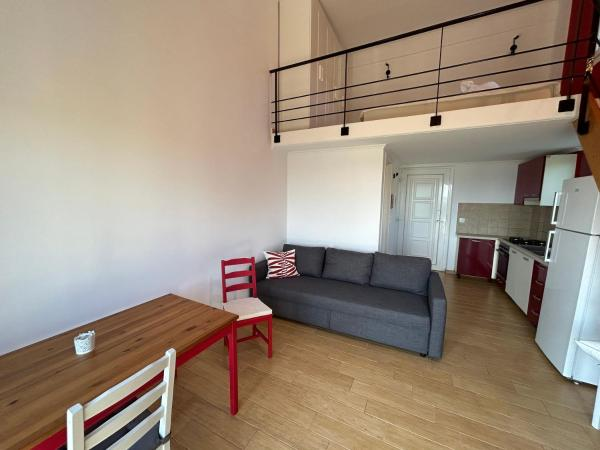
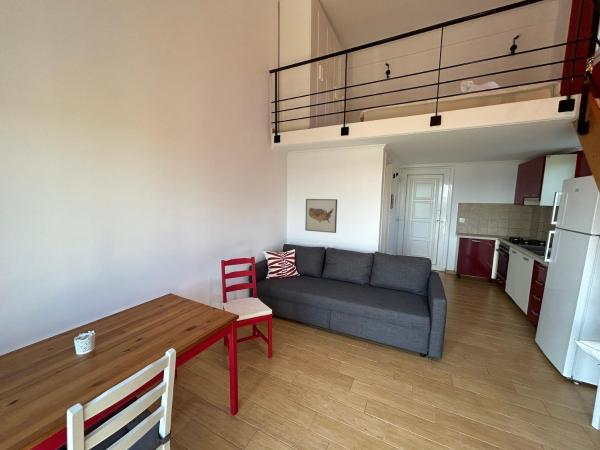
+ wall art (320, 215)
